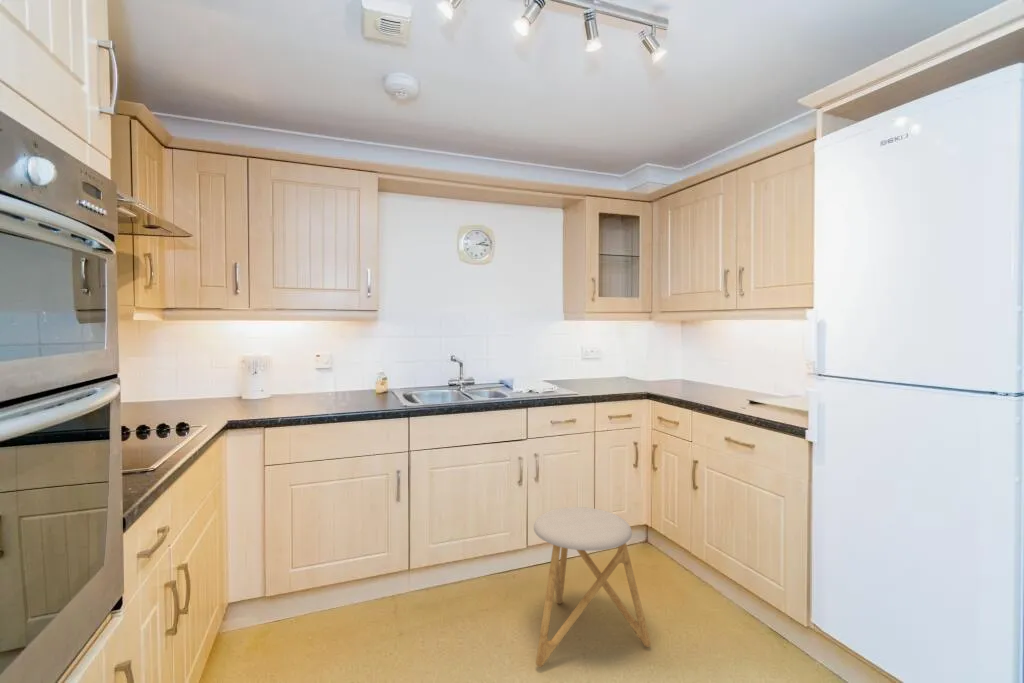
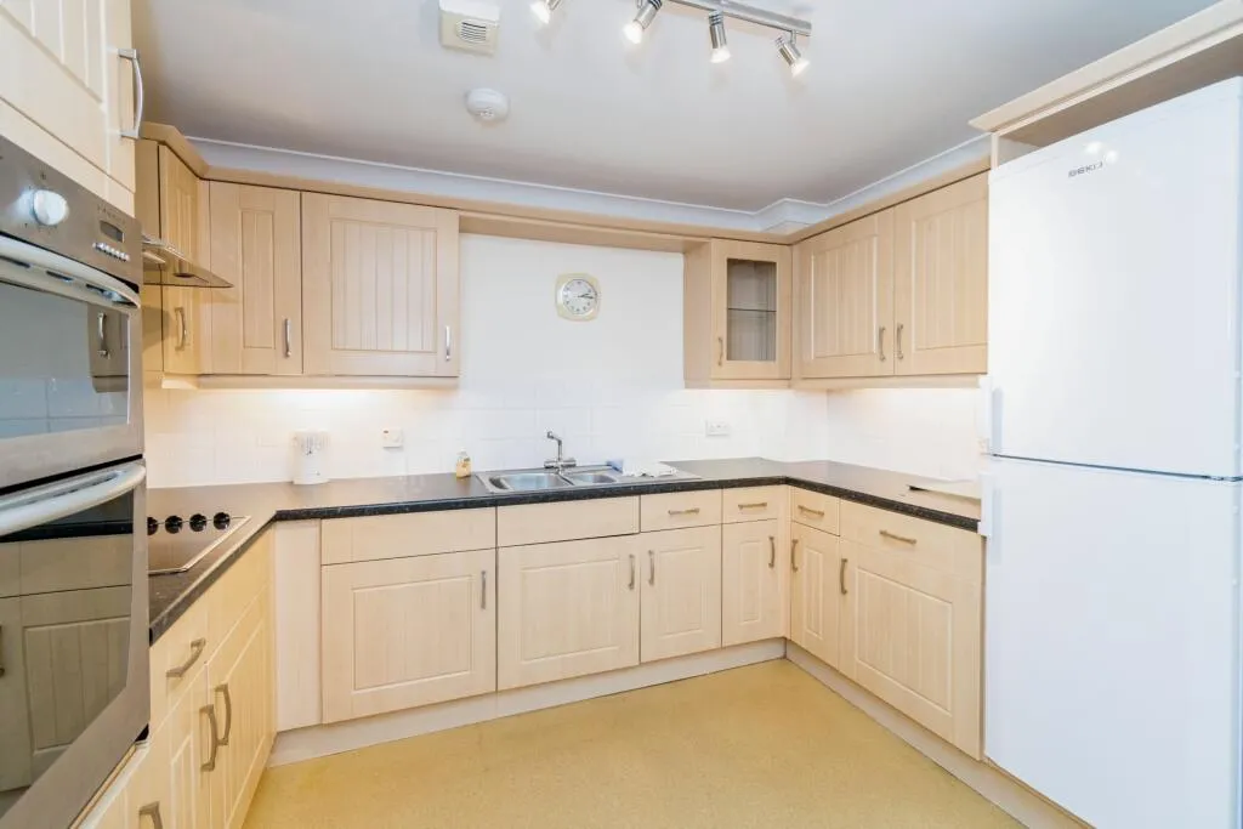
- stool (588, 566)
